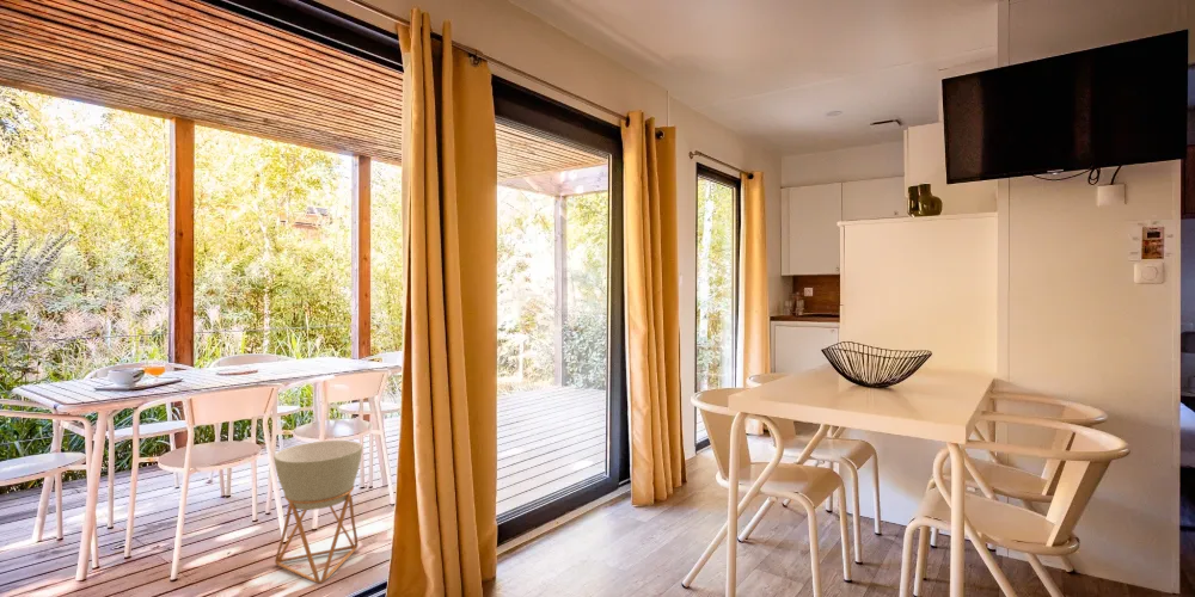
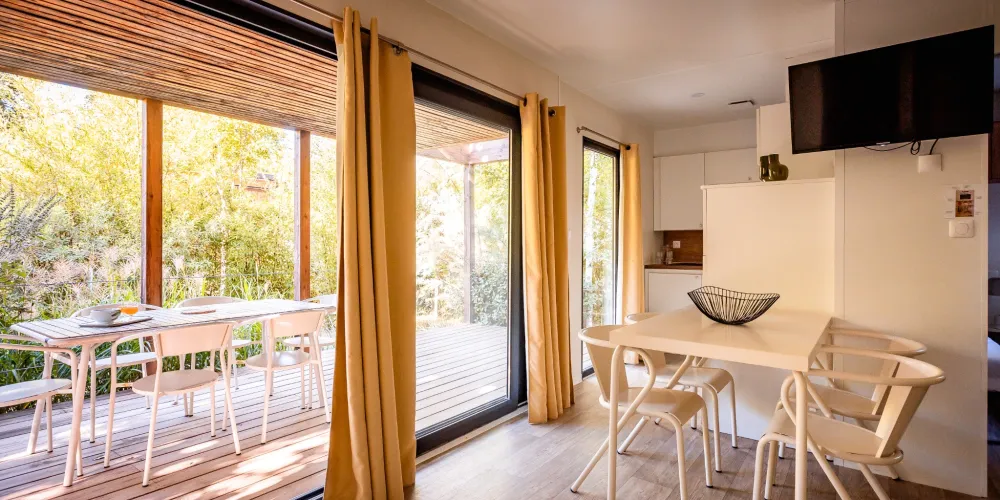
- planter (319, 506)
